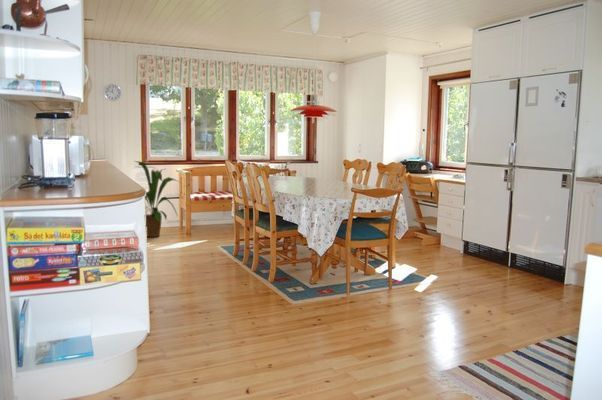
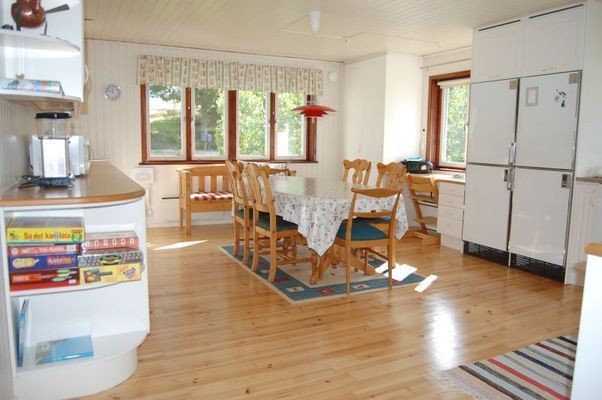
- house plant (160, 199)
